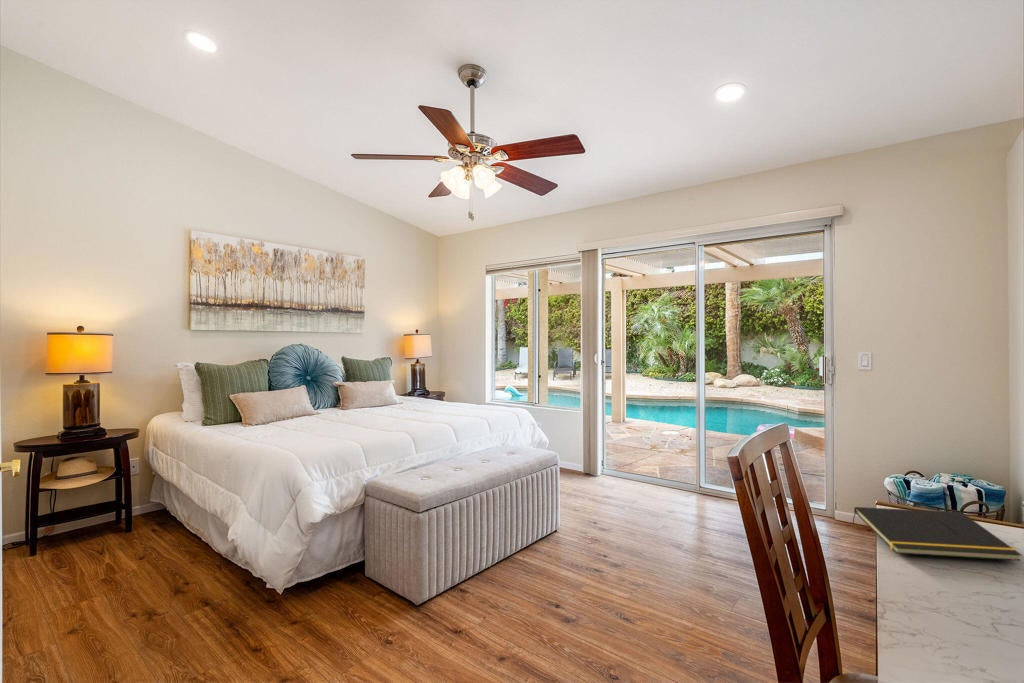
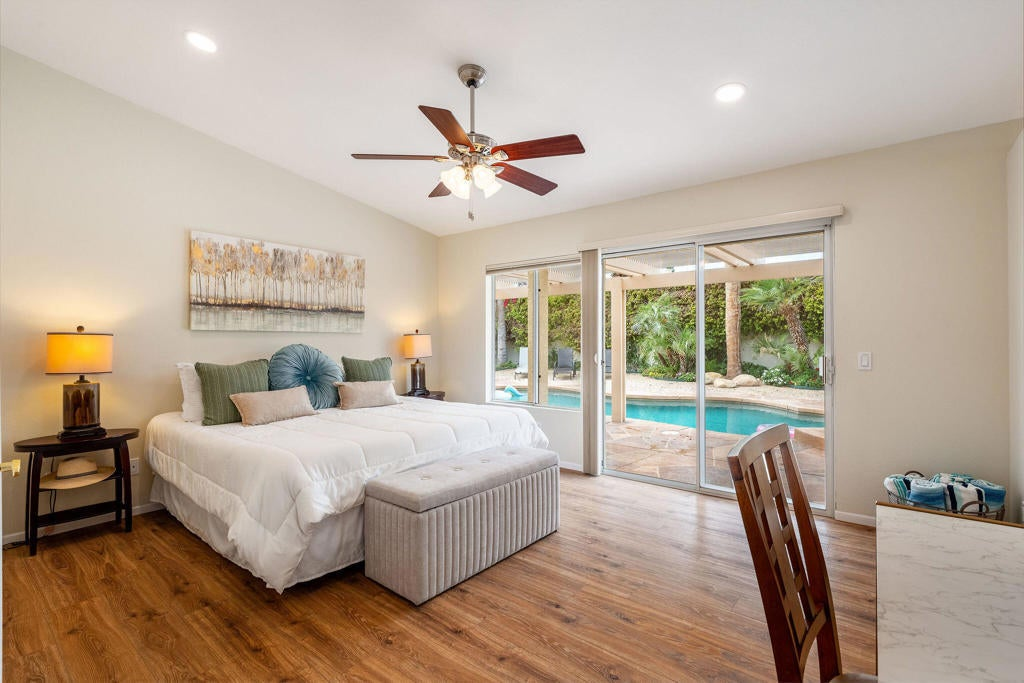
- notepad (930, 531)
